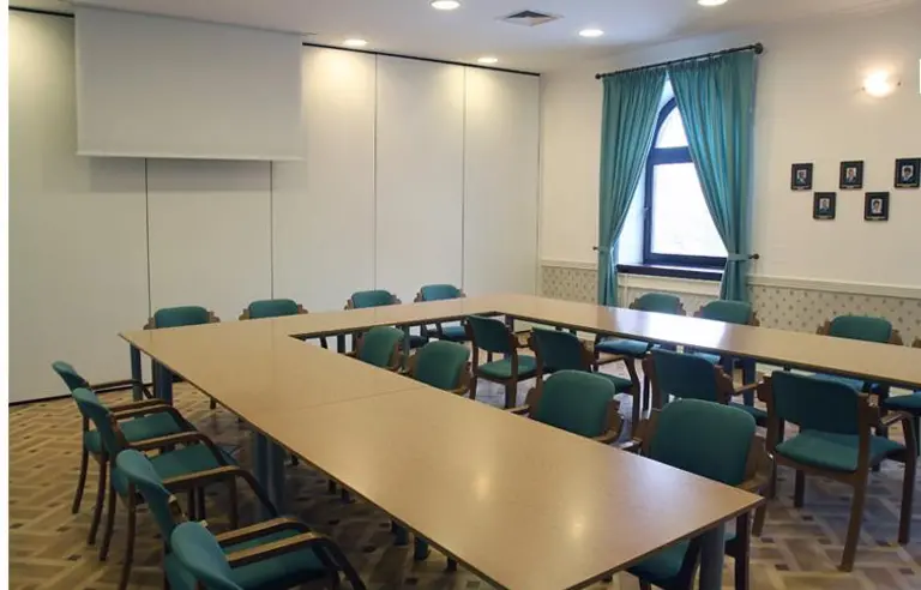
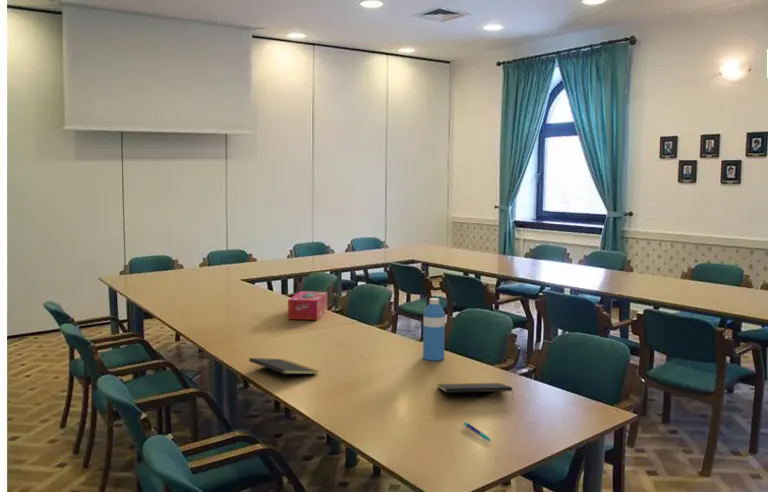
+ pen (477, 431)
+ tissue box (308, 304)
+ water bottle (433, 328)
+ notepad (473, 387)
+ notepad (283, 366)
